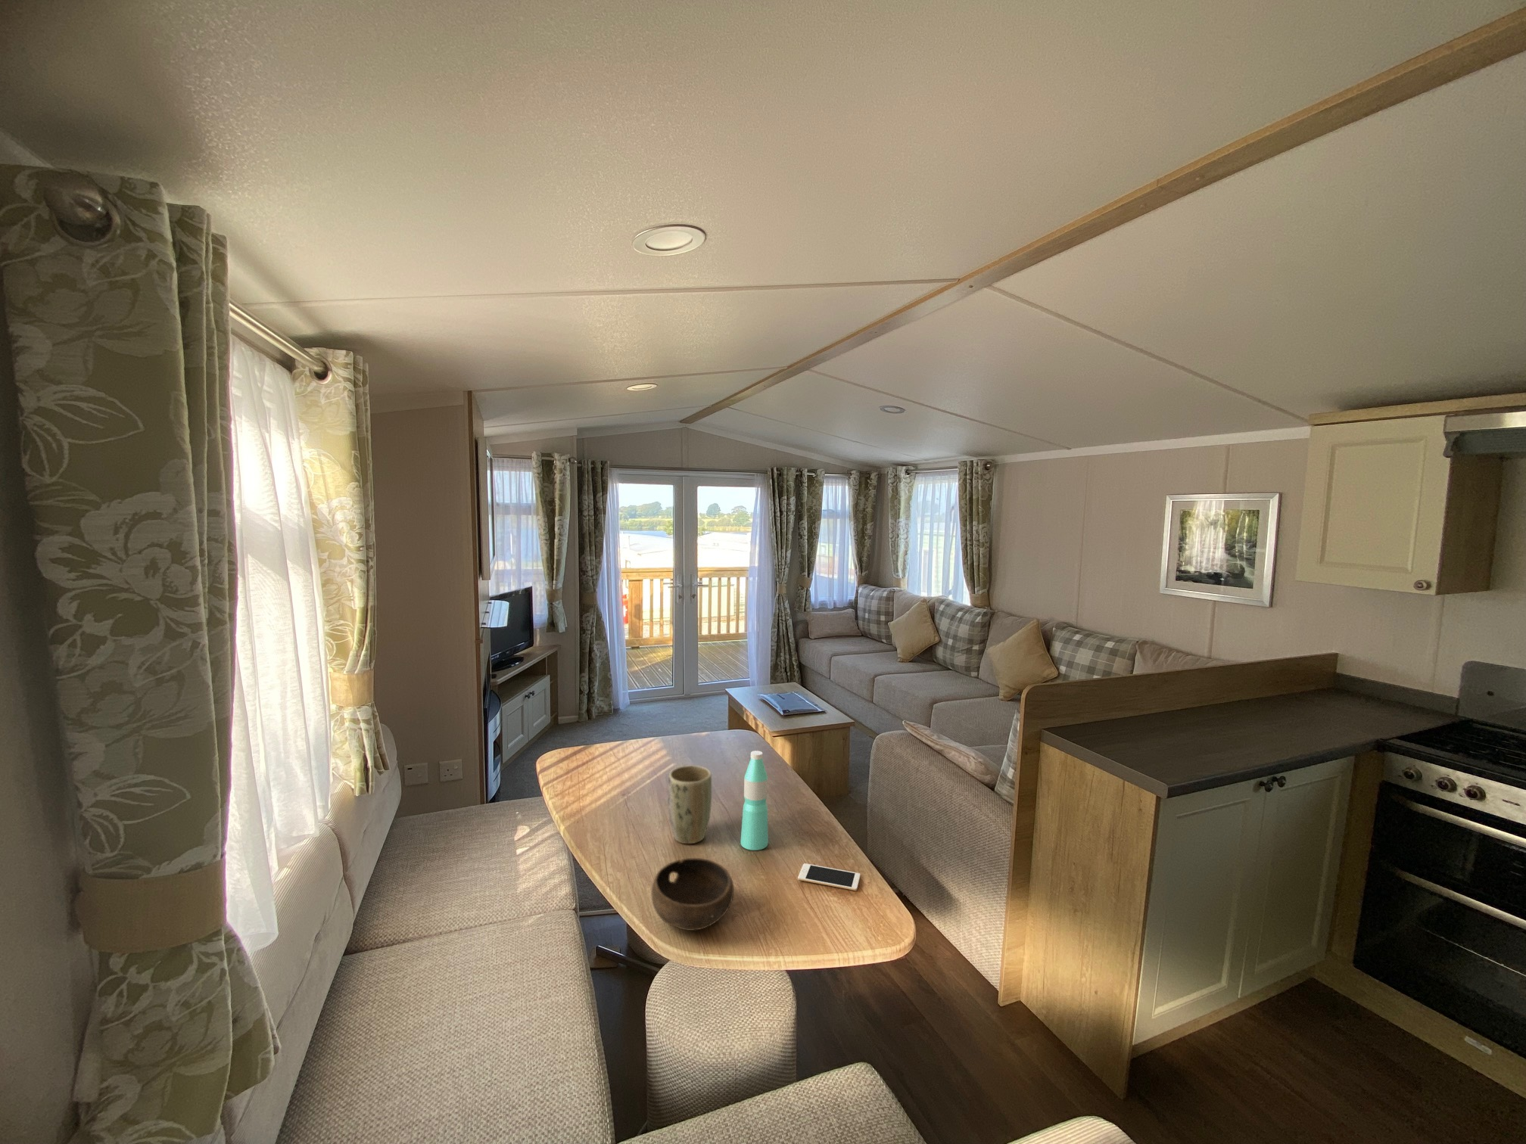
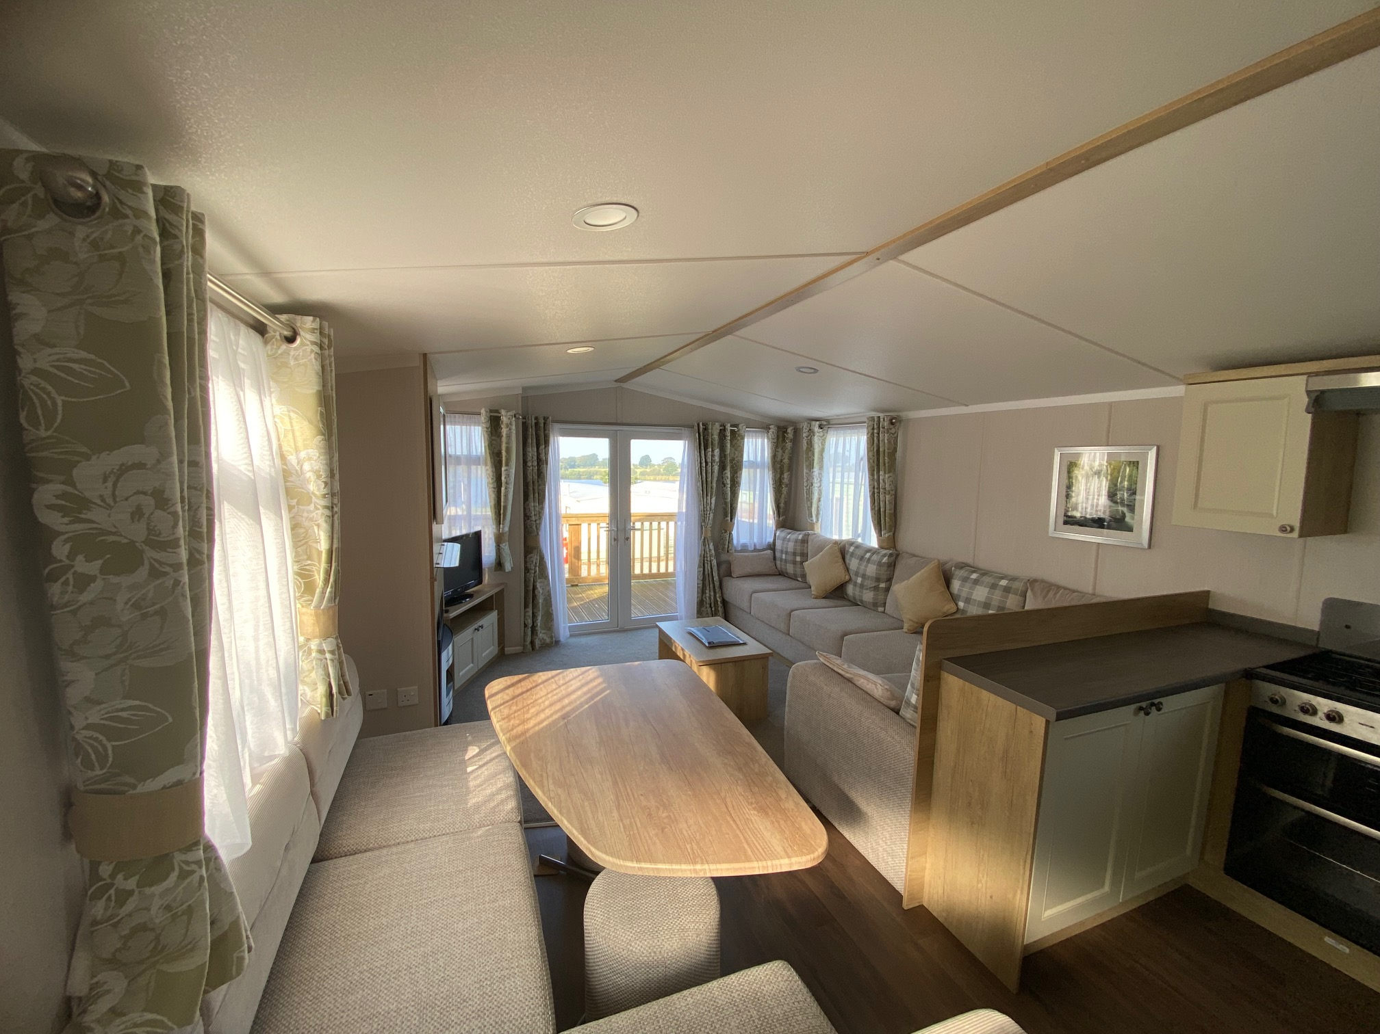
- plant pot (690, 804)
- bowl (692, 895)
- cell phone (829, 876)
- water bottle (756, 798)
